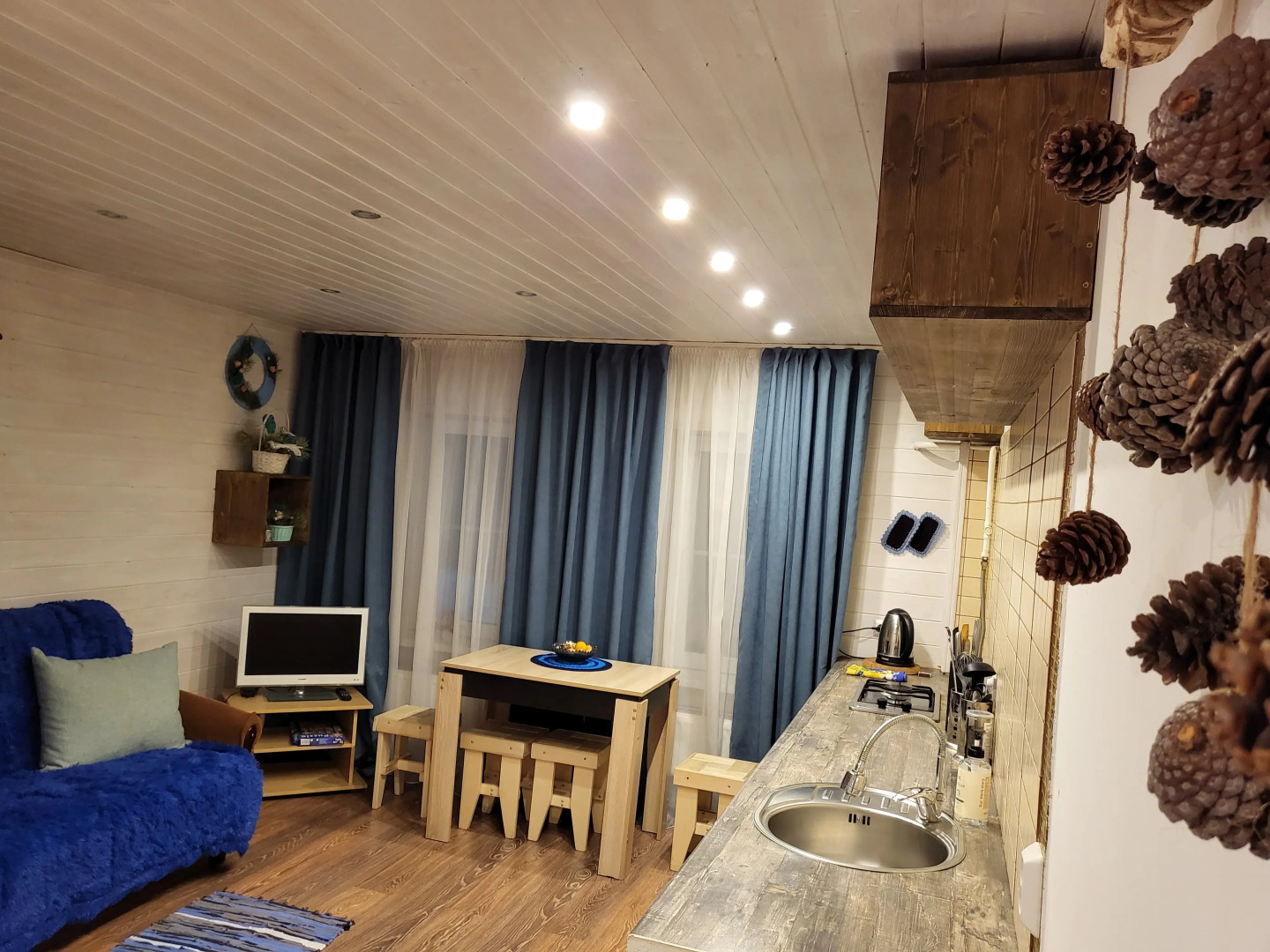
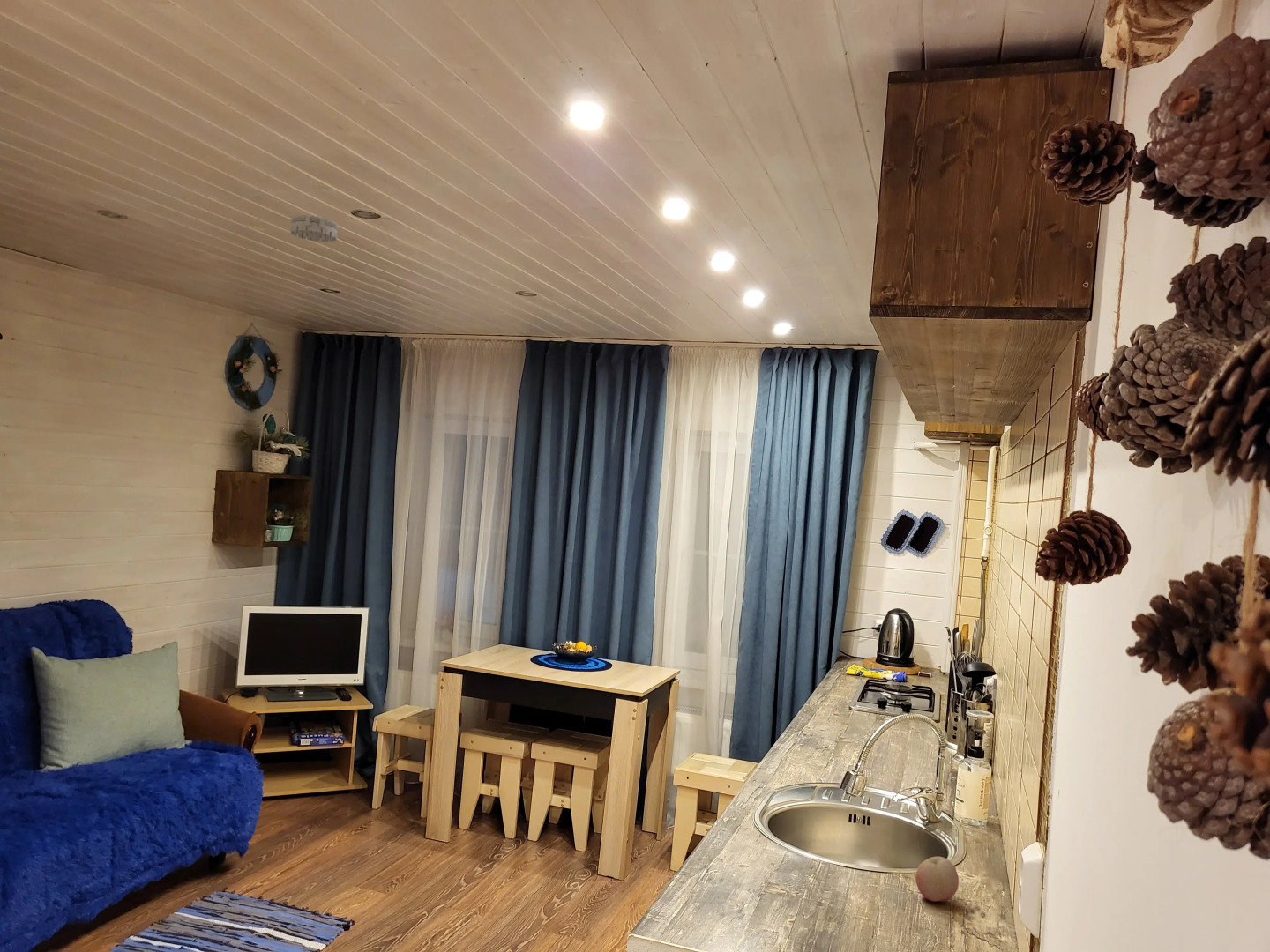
+ smoke detector (314, 227)
+ fruit (937, 879)
